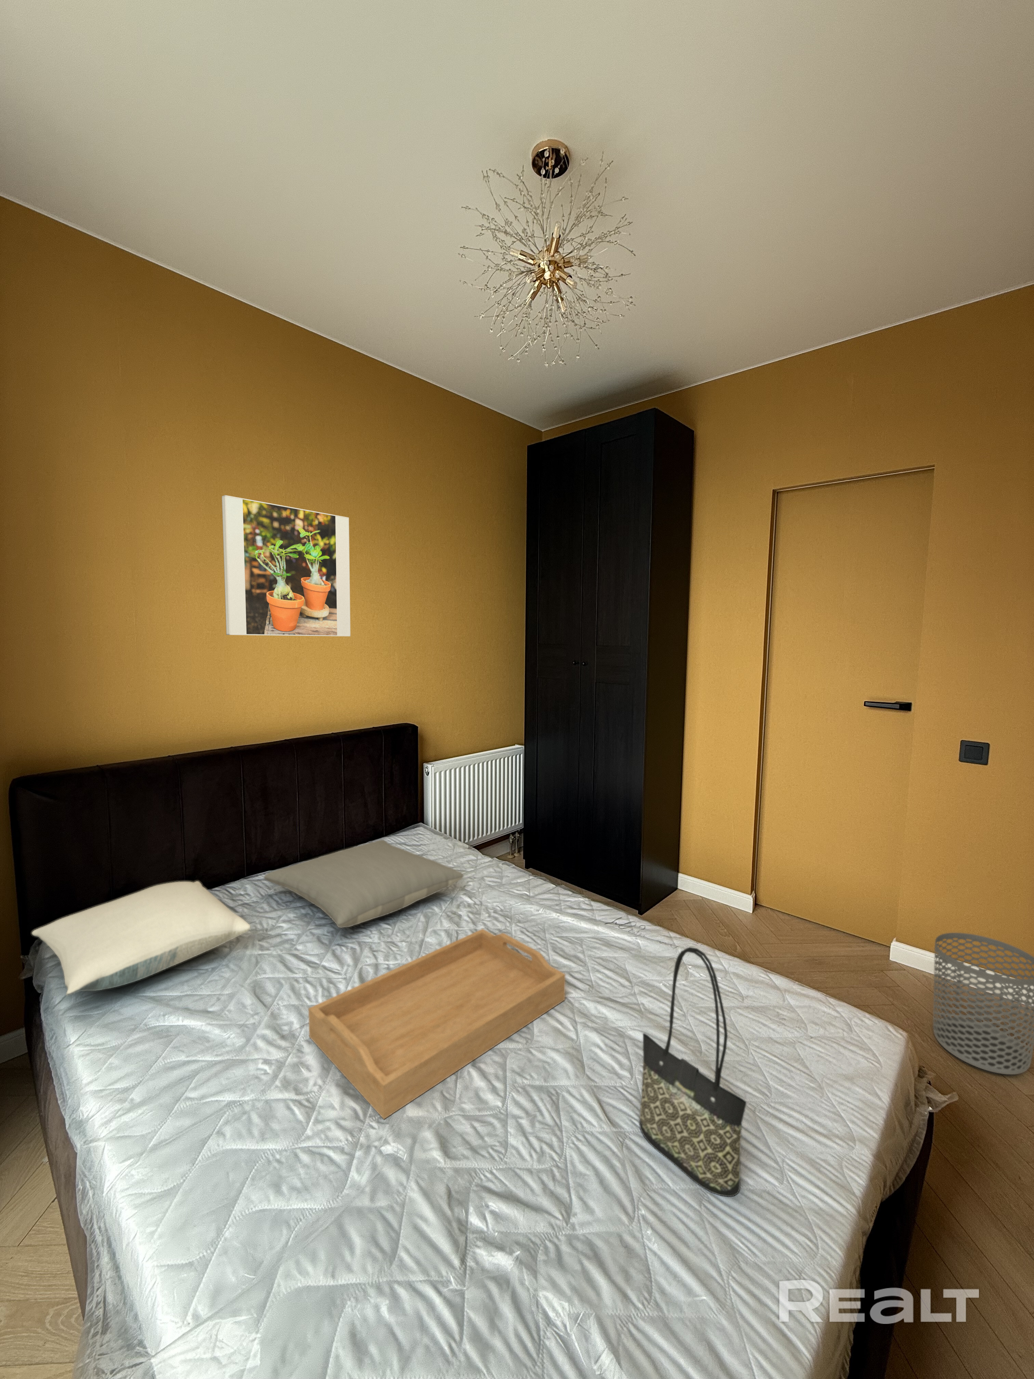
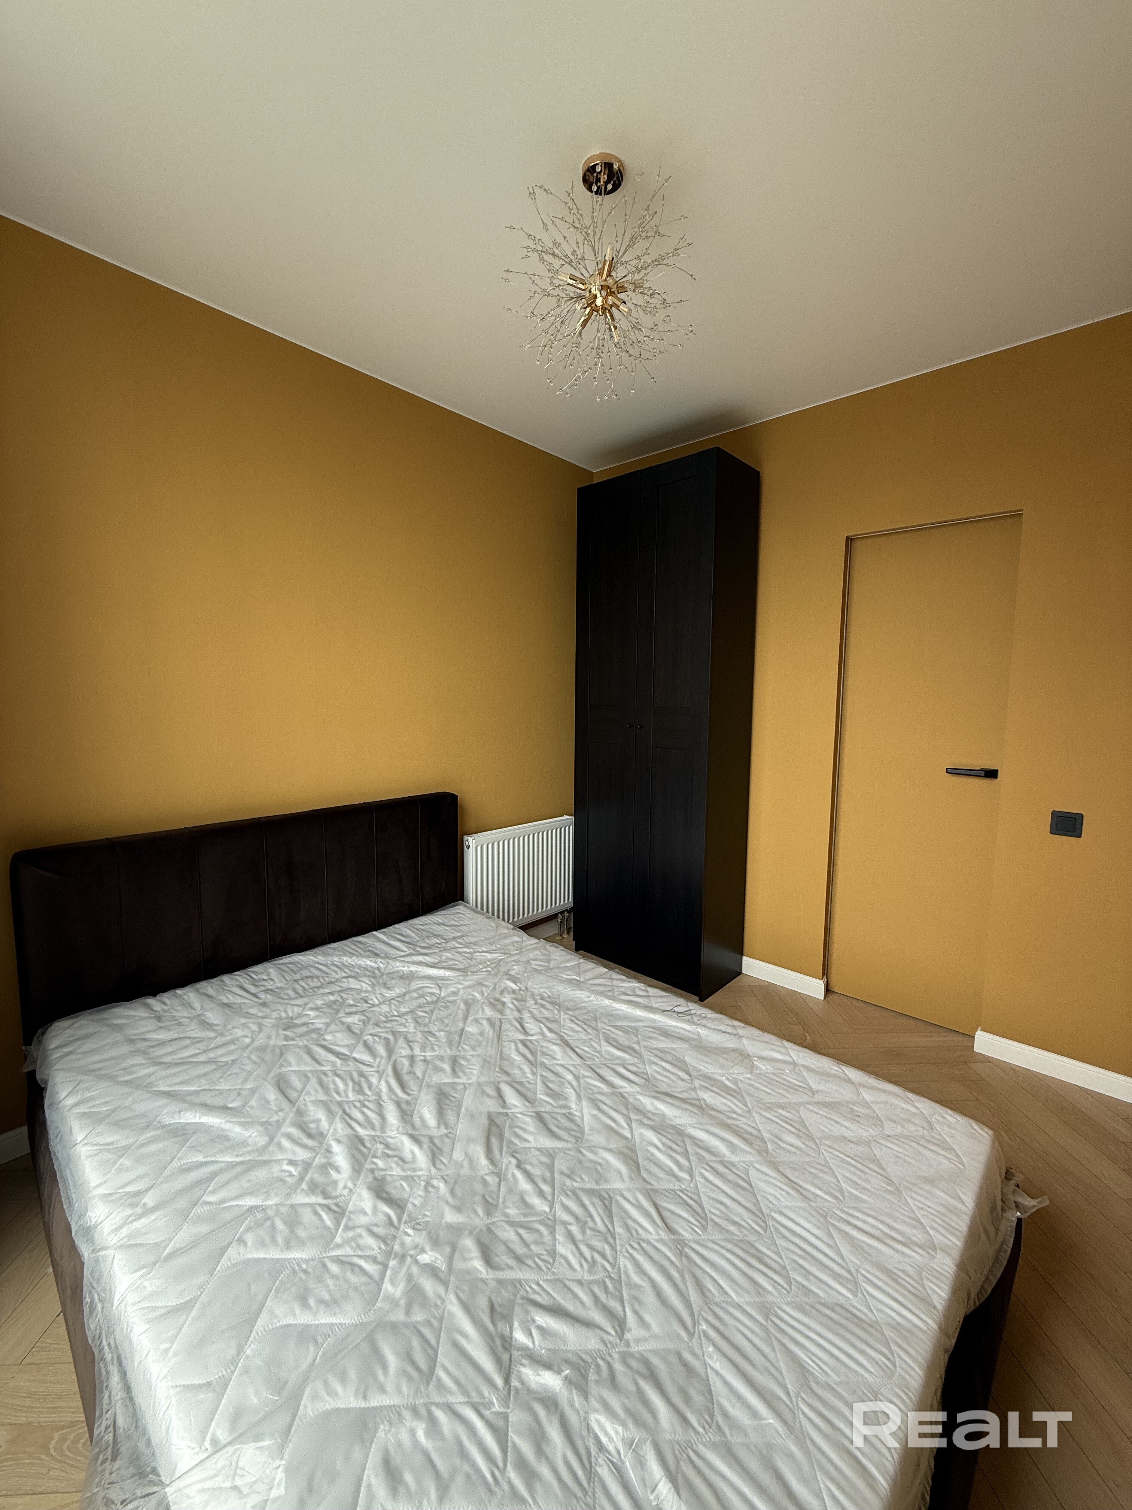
- pillow (365, 876)
- pillow (143, 931)
- tote bag (686, 1061)
- serving tray (443, 1000)
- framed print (291, 572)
- waste bin (983, 1001)
